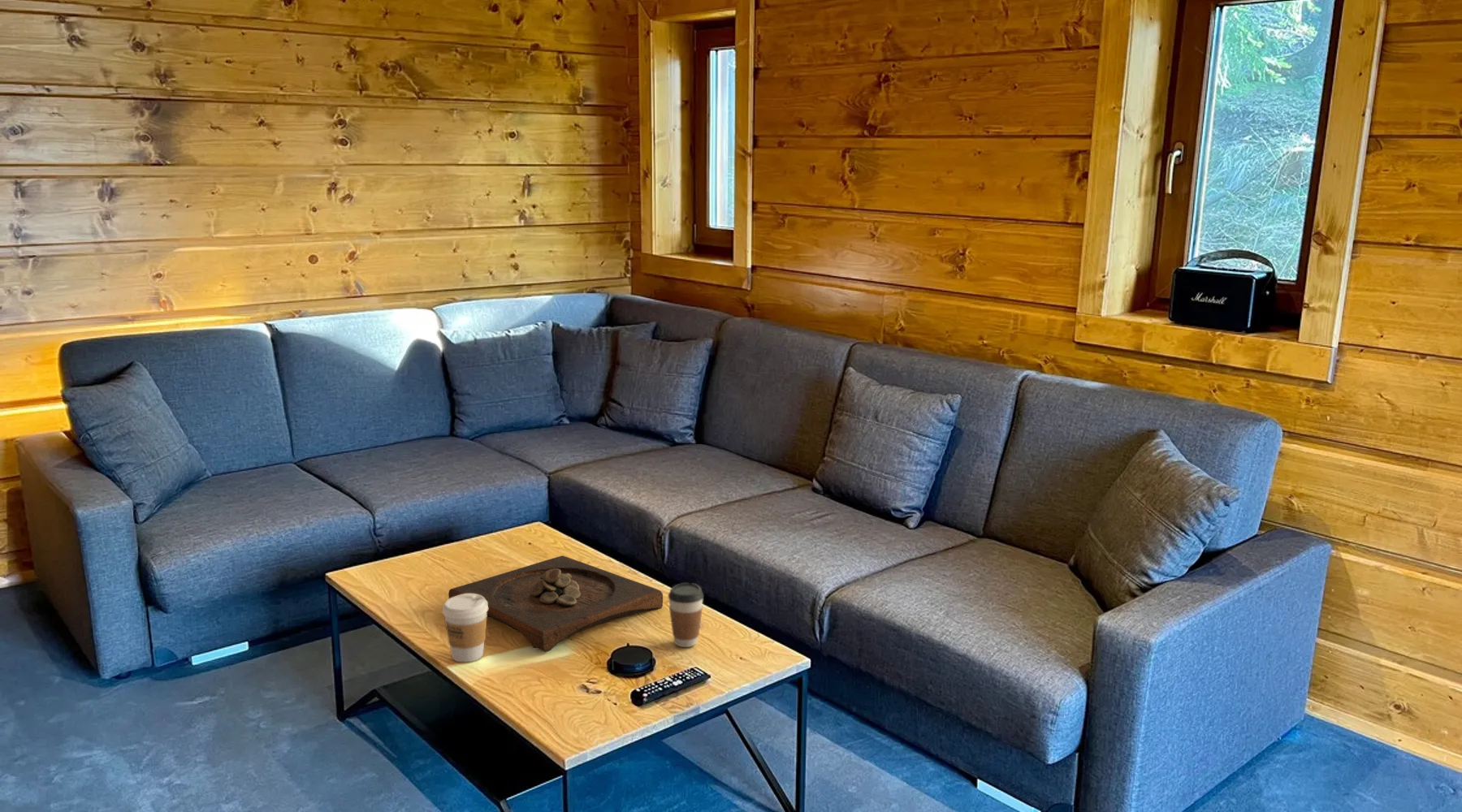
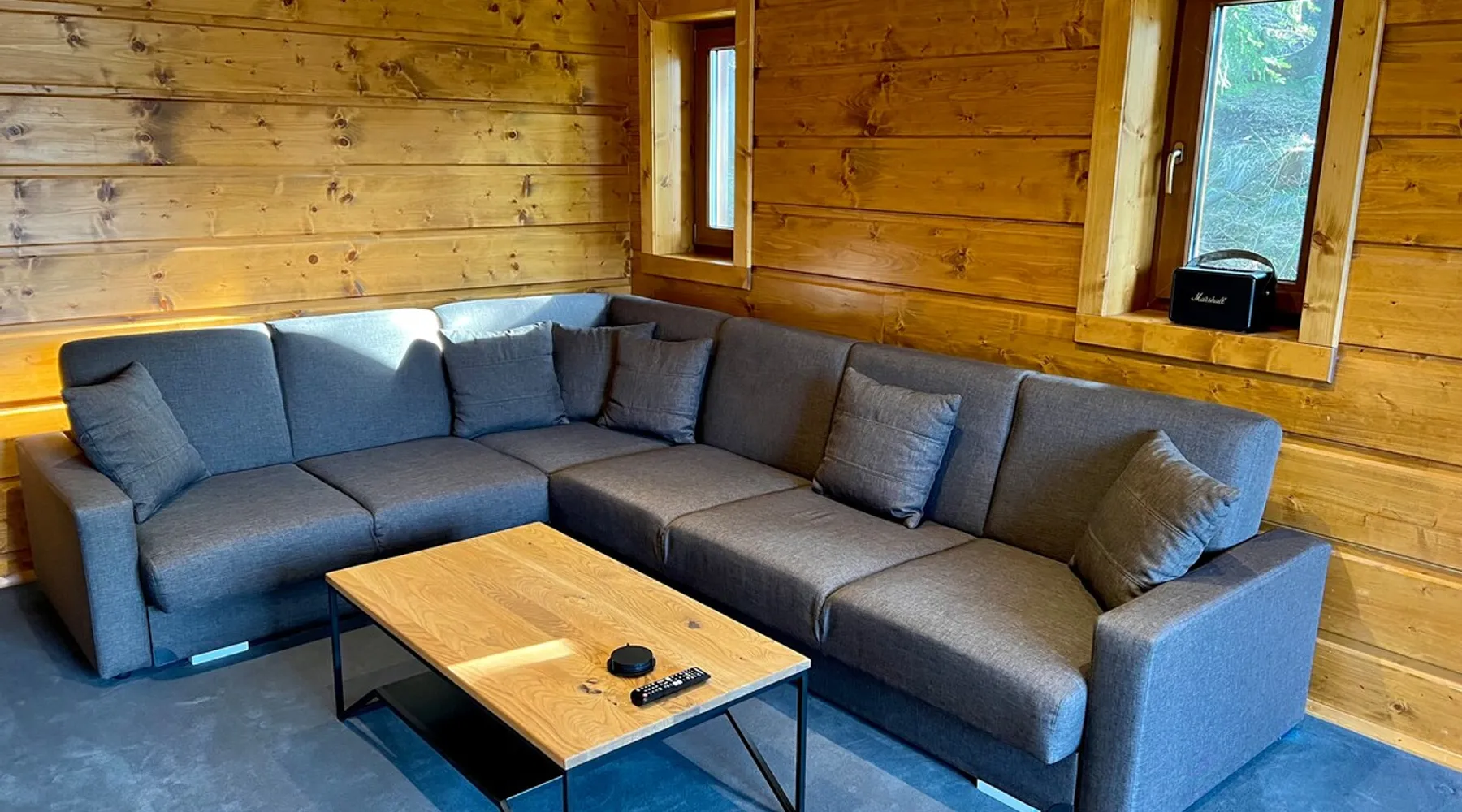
- coffee cup (465, 628)
- coffee cup (686, 615)
- wooden tray (555, 587)
